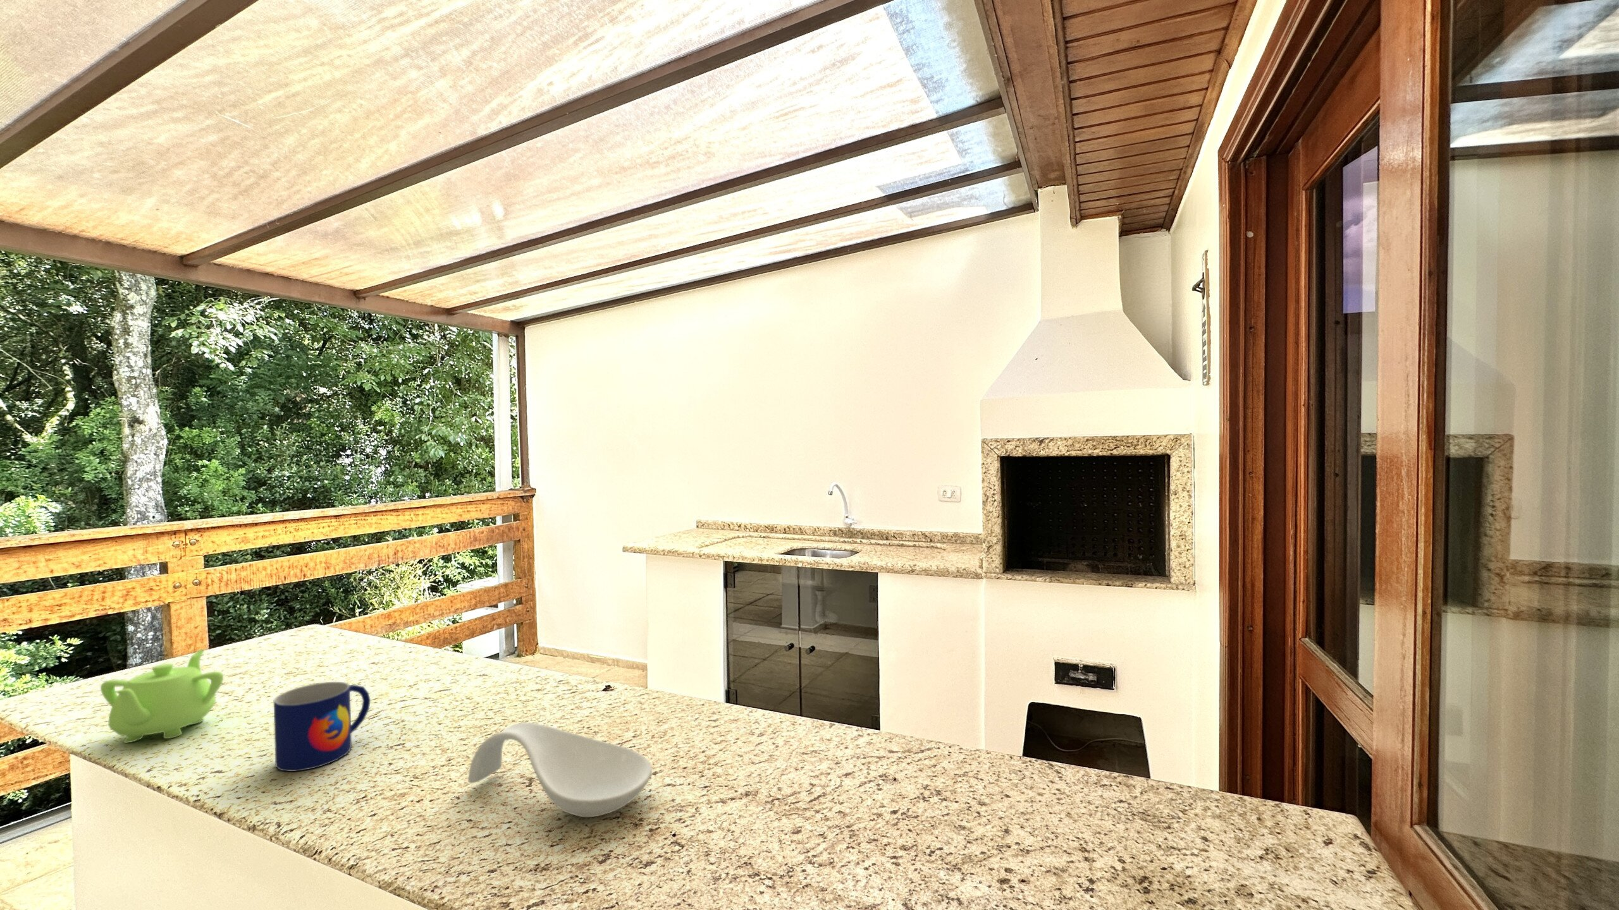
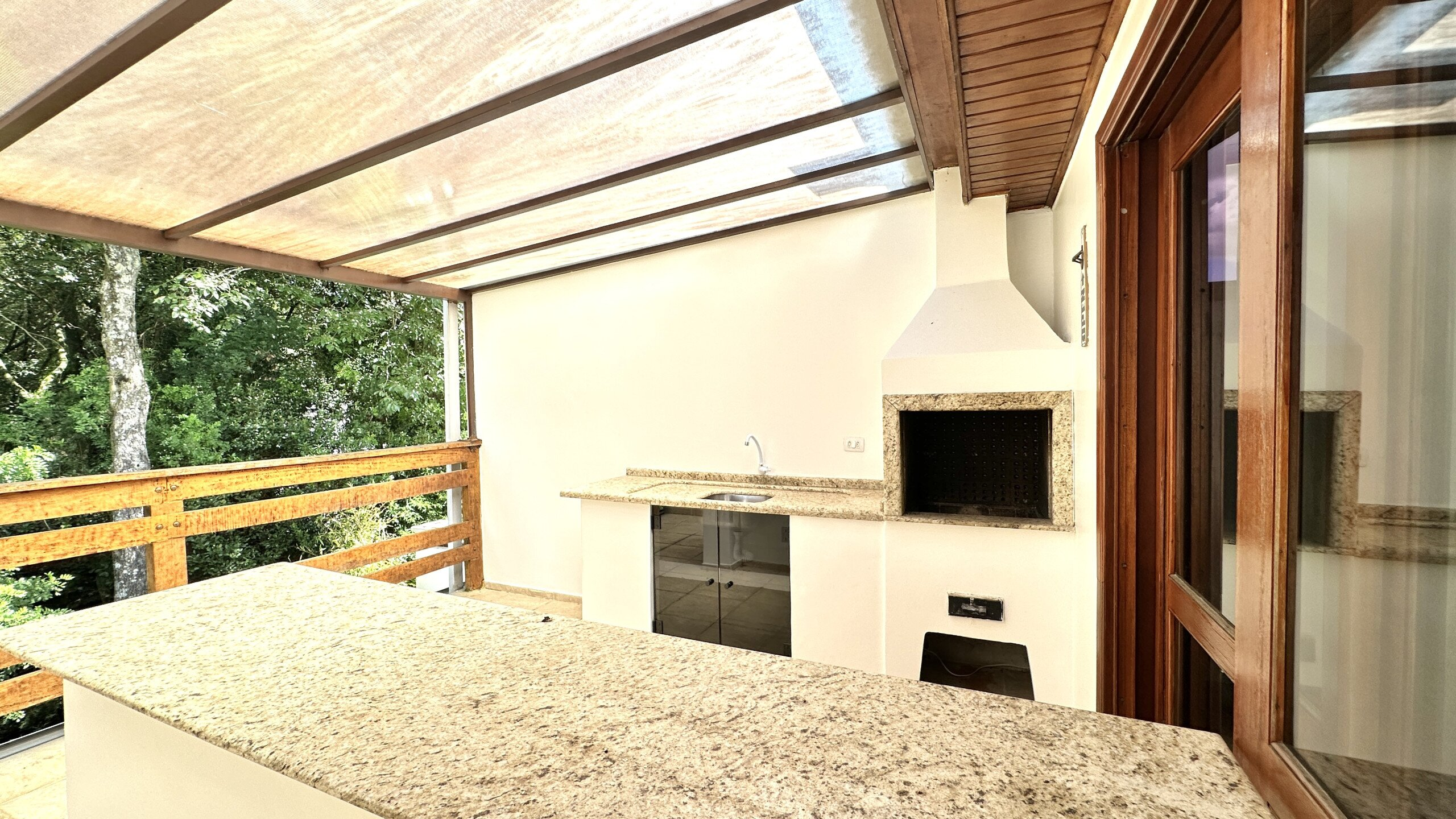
- mug (328, 719)
- teapot (162, 698)
- spoon rest (556, 764)
